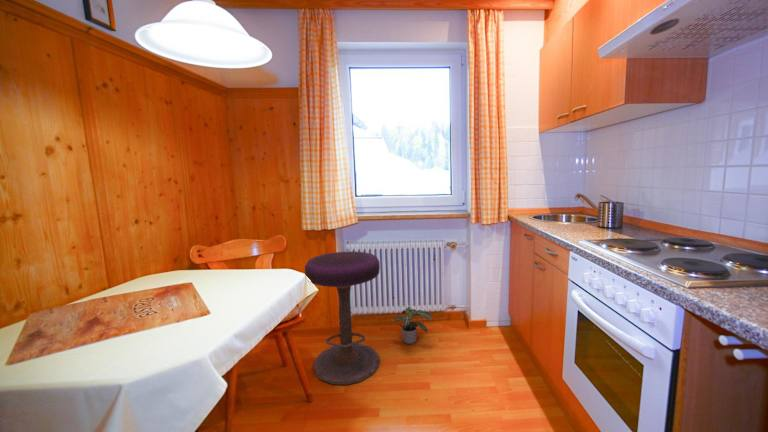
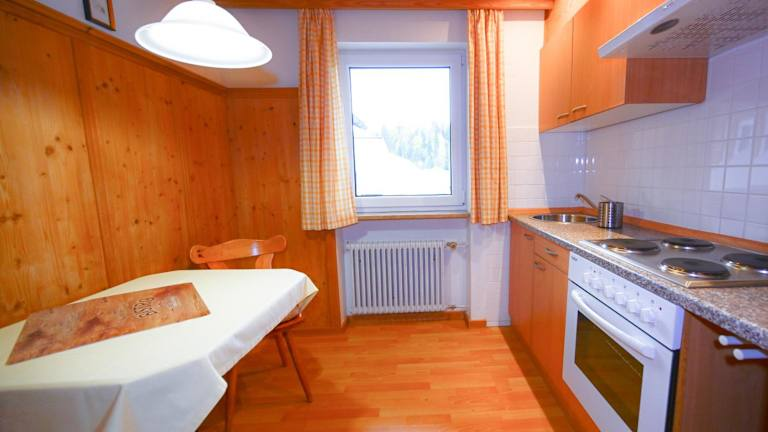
- potted plant (412, 325)
- stool (344, 310)
